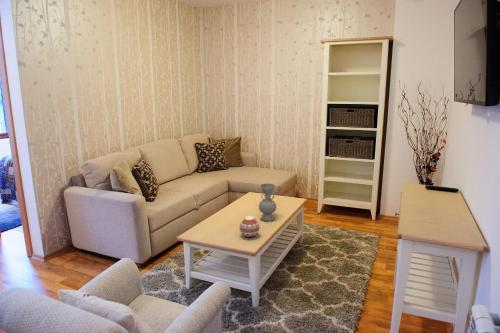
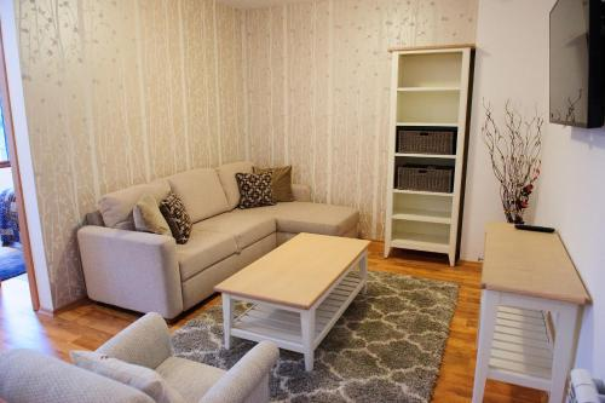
- decorative ball (249, 226)
- decorative vase (267, 202)
